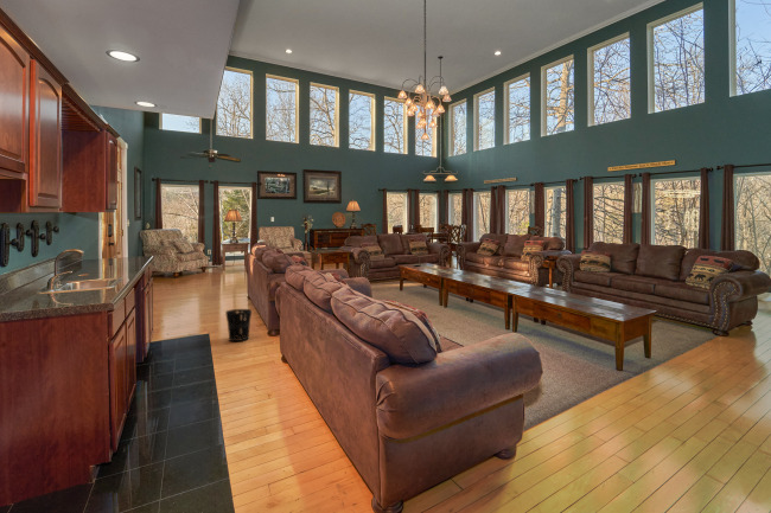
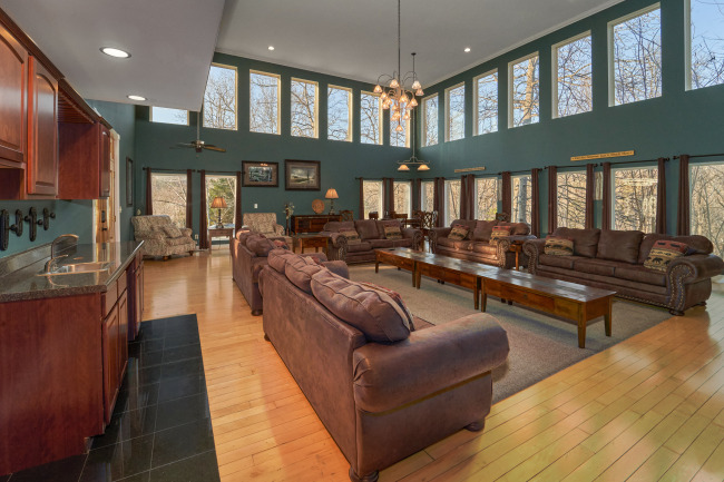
- wastebasket (238, 325)
